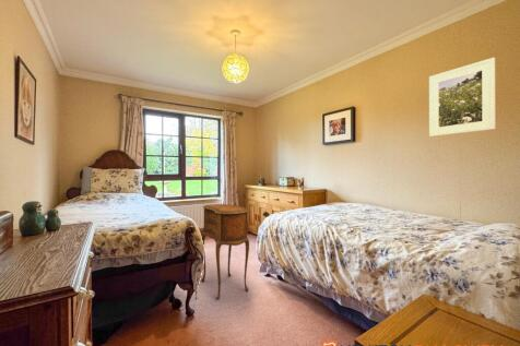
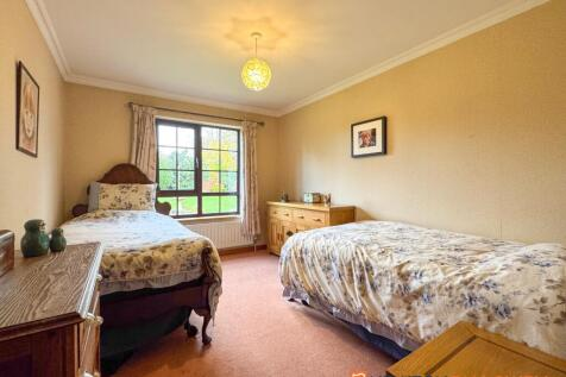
- side table (226, 244)
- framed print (459, 100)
